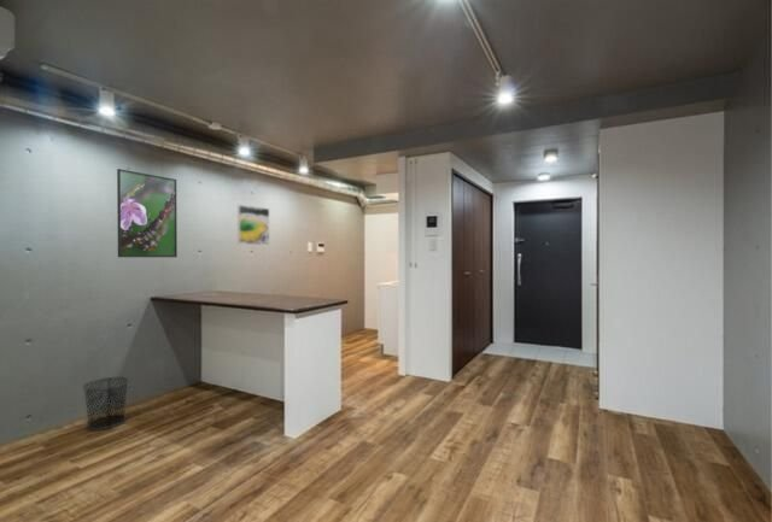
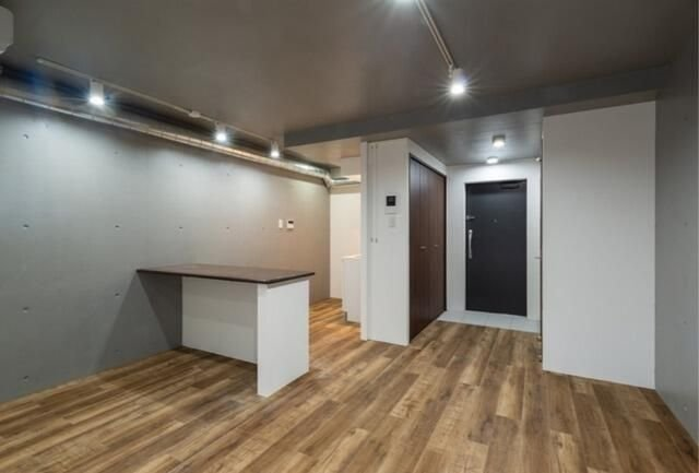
- waste bin (106, 403)
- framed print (253, 225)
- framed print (148, 216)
